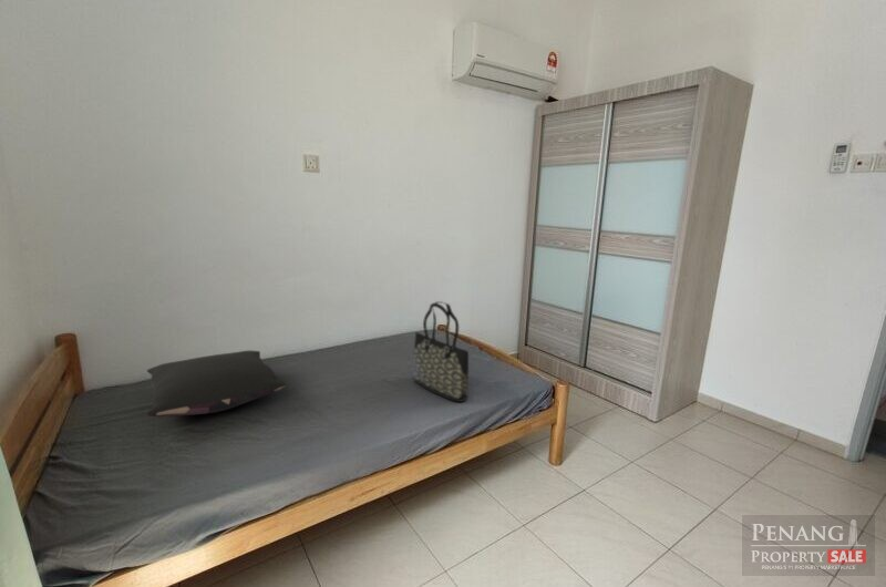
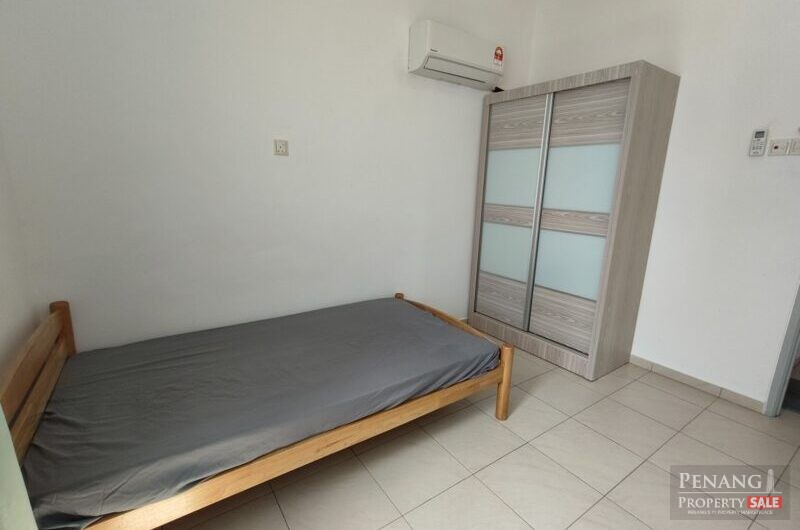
- pillow (214, 378)
- tote bag (439, 347)
